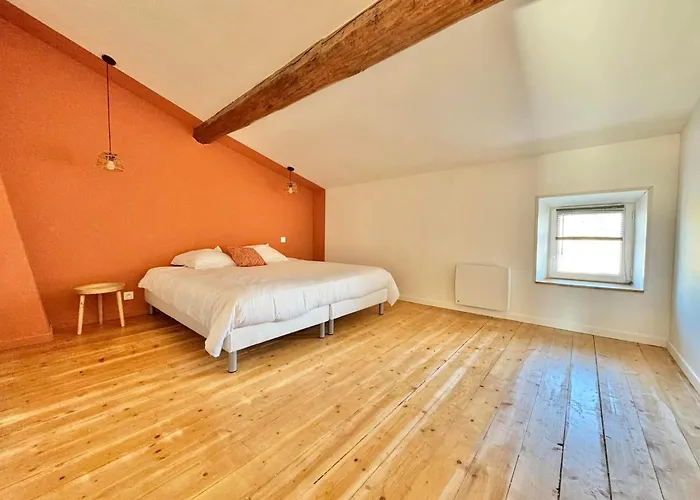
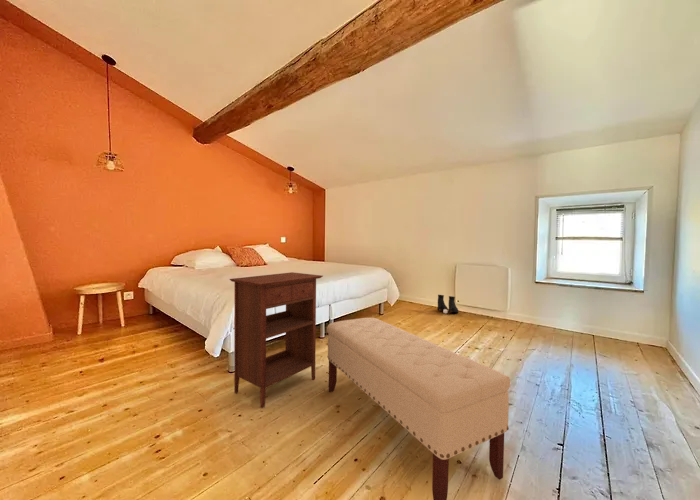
+ bench (397, 383)
+ nightstand (278, 332)
+ boots (449, 302)
